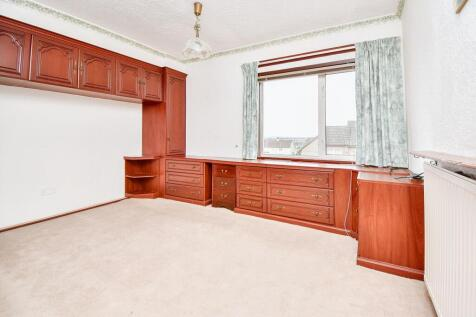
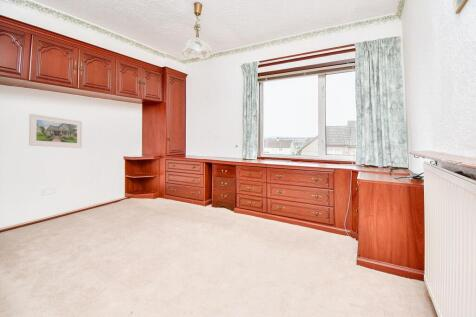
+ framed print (57, 132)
